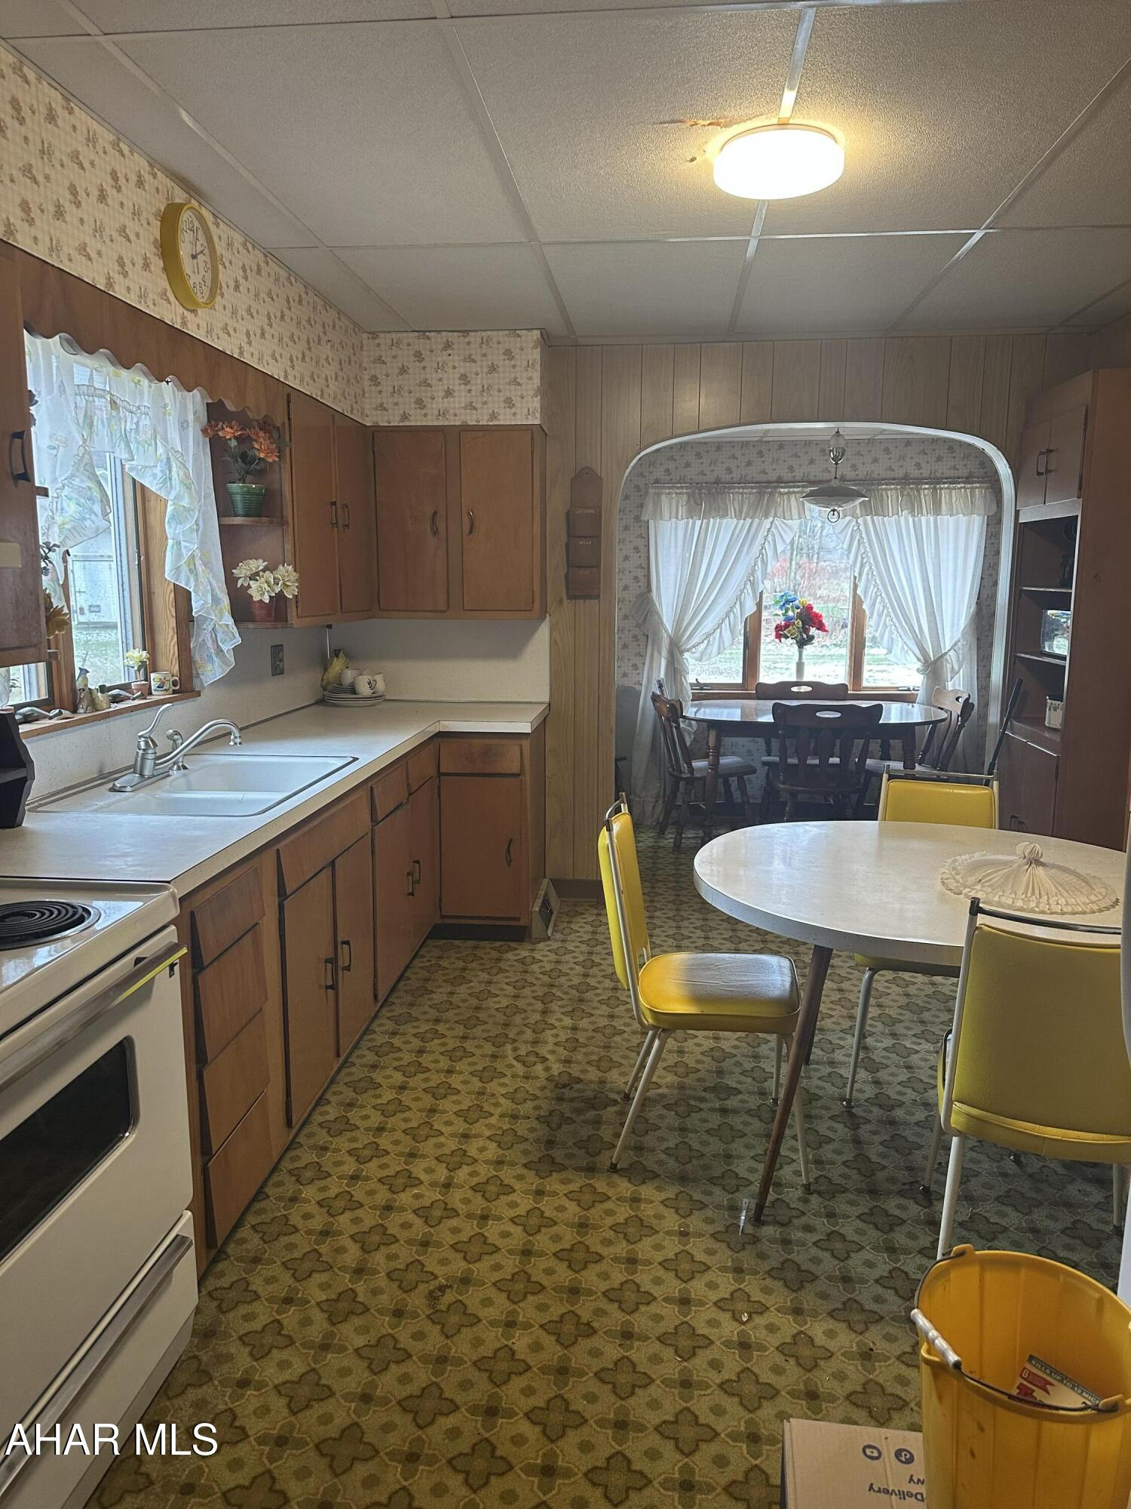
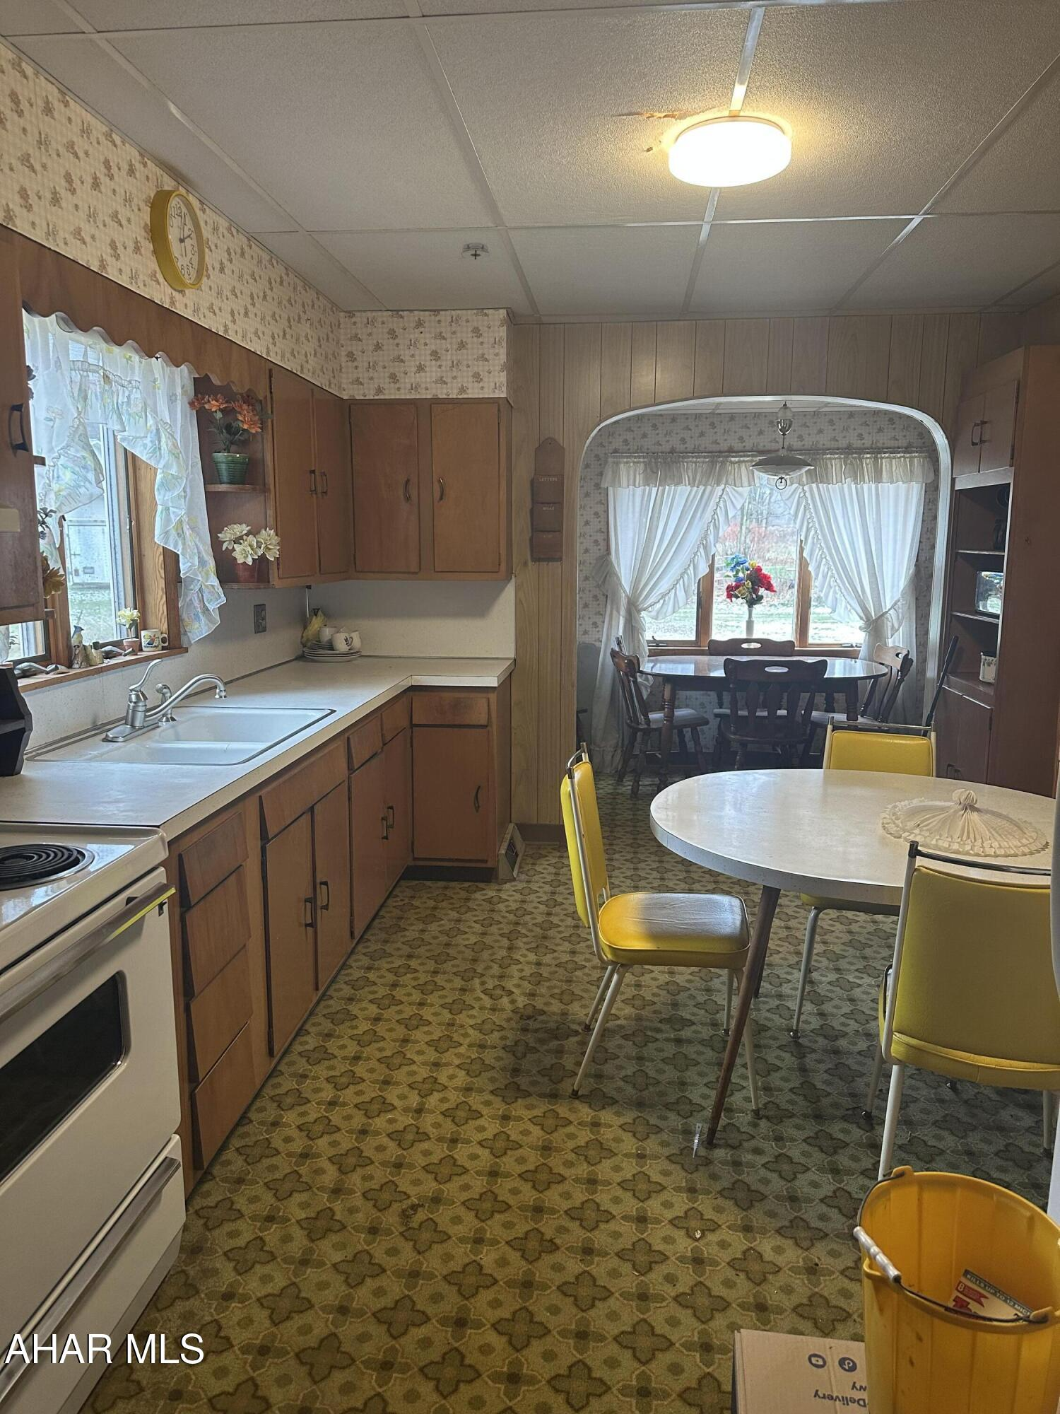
+ smoke detector (474, 251)
